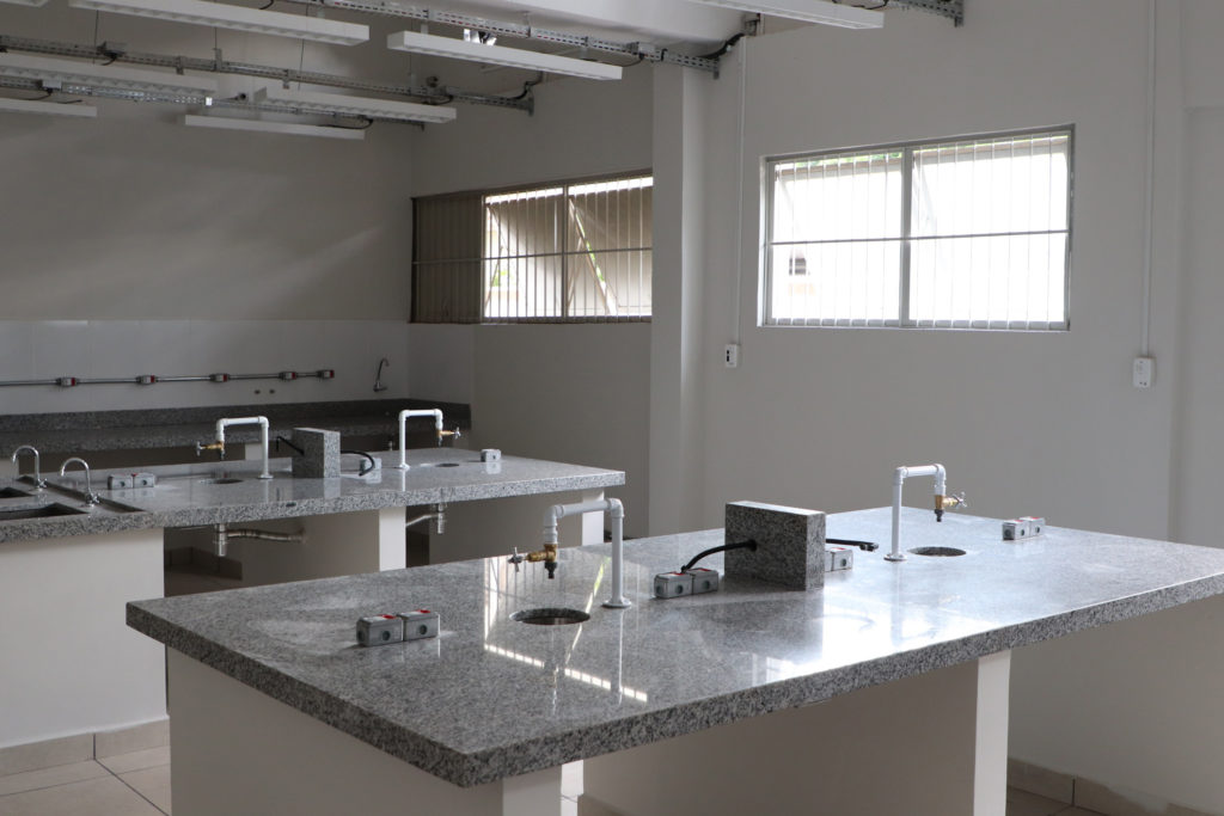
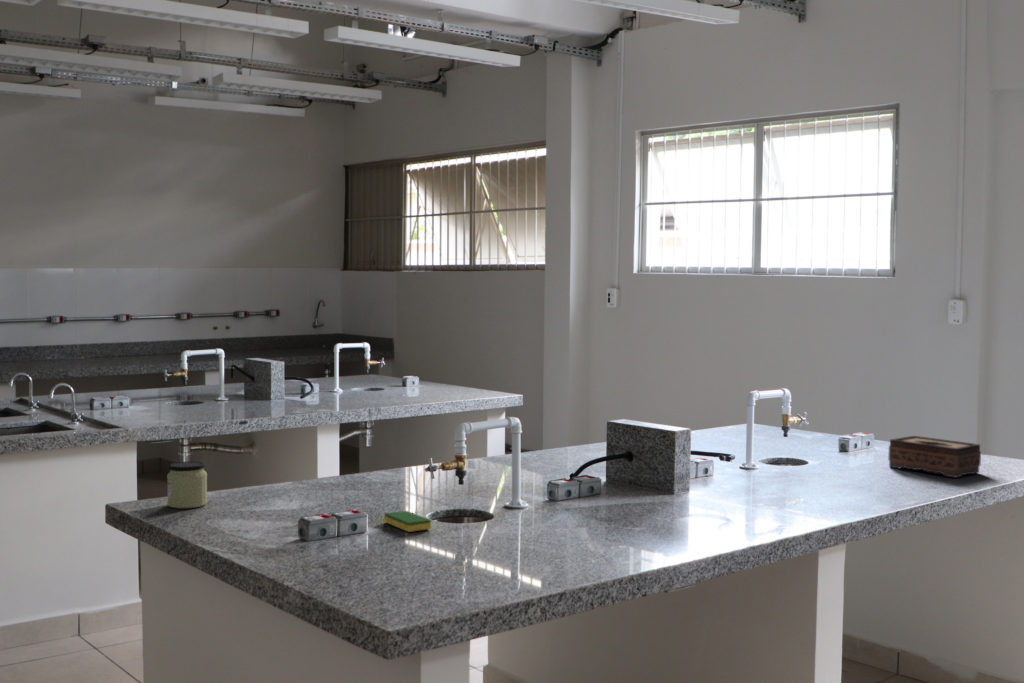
+ dish sponge (407, 521)
+ jar (187, 484)
+ tissue box (934, 455)
